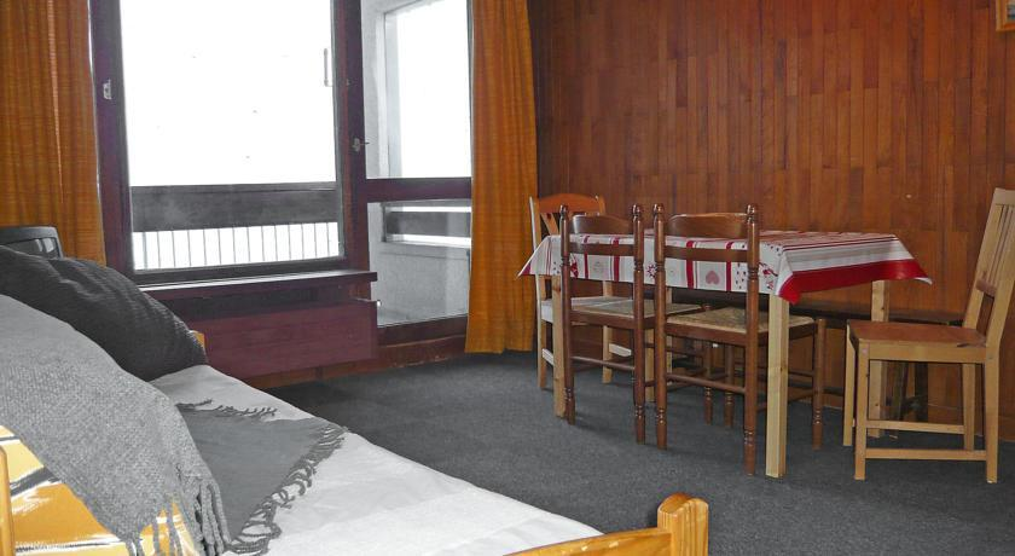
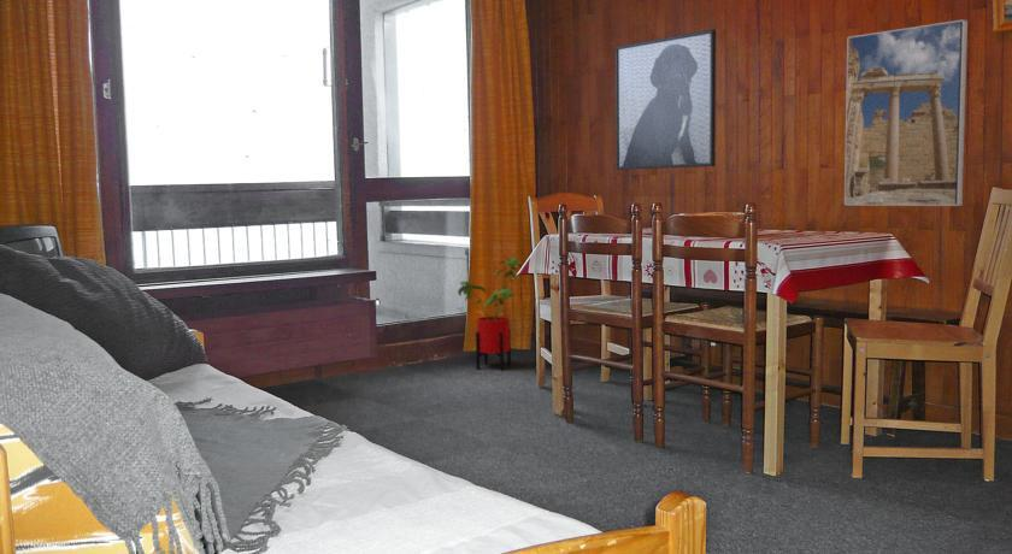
+ house plant (496, 312)
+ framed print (902, 118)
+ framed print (663, 104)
